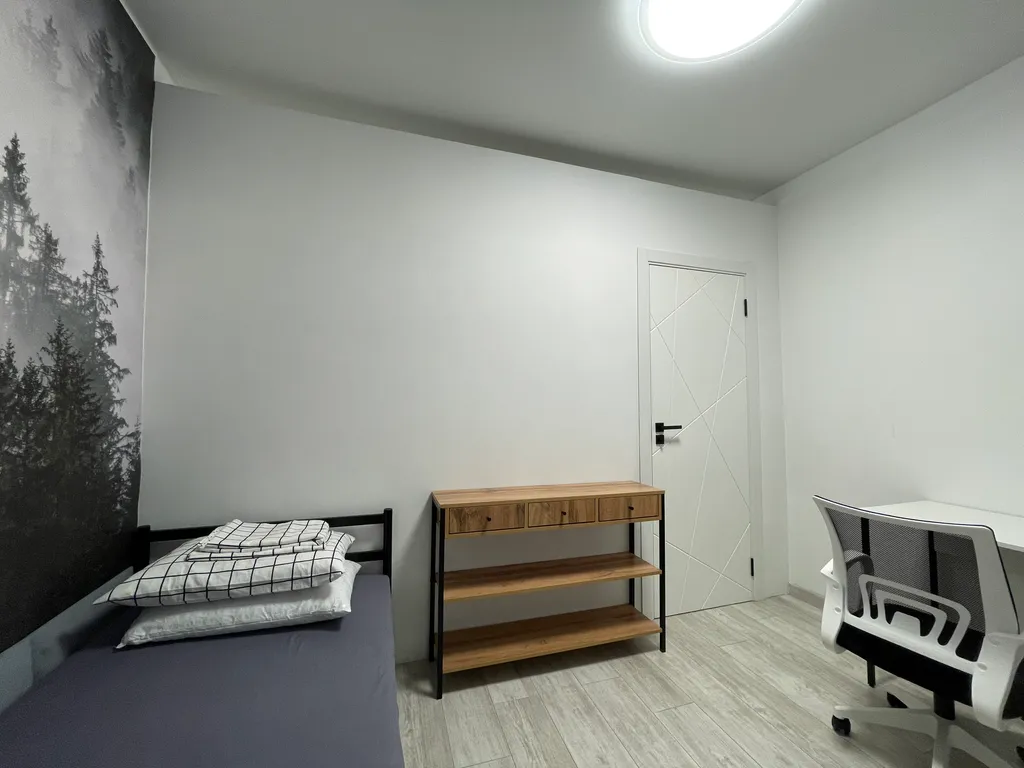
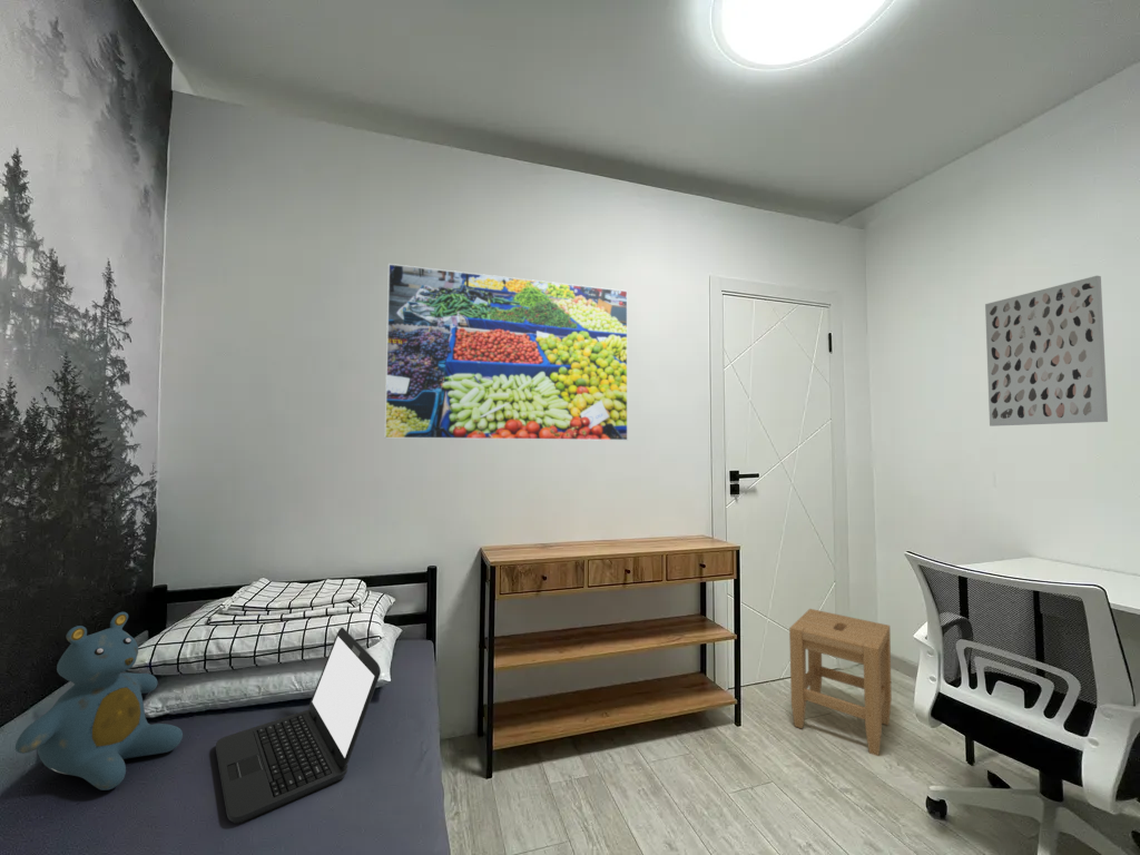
+ stool (841, 675)
+ wall art (1040, 356)
+ laptop (297, 712)
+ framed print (515, 358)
+ teddy bear (114, 691)
